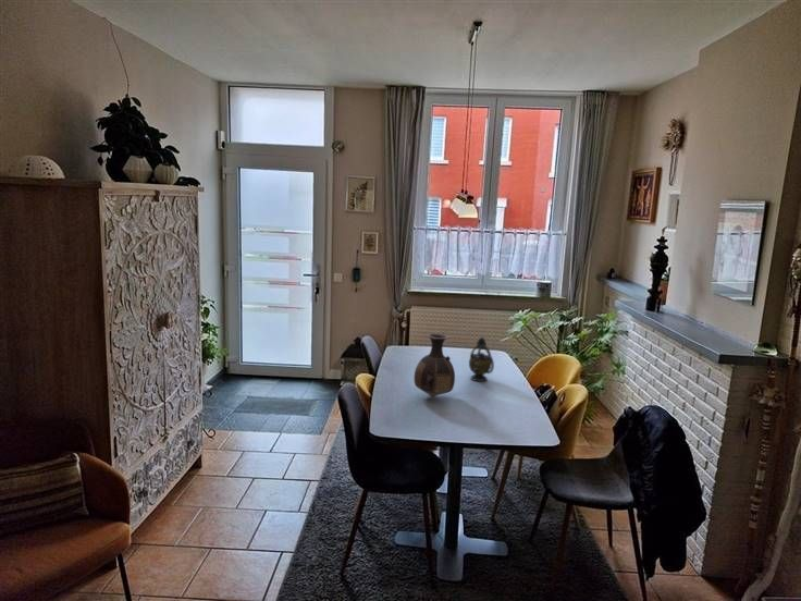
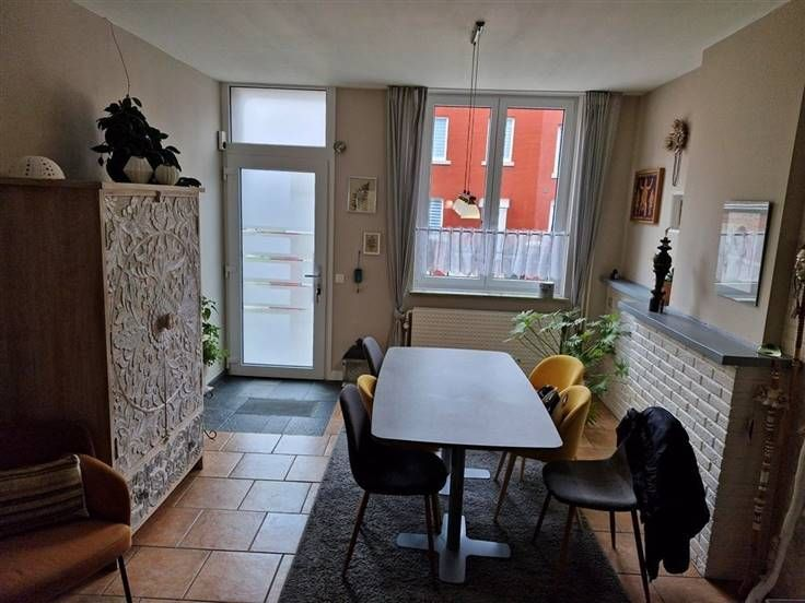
- vase (435, 366)
- teapot (478, 356)
